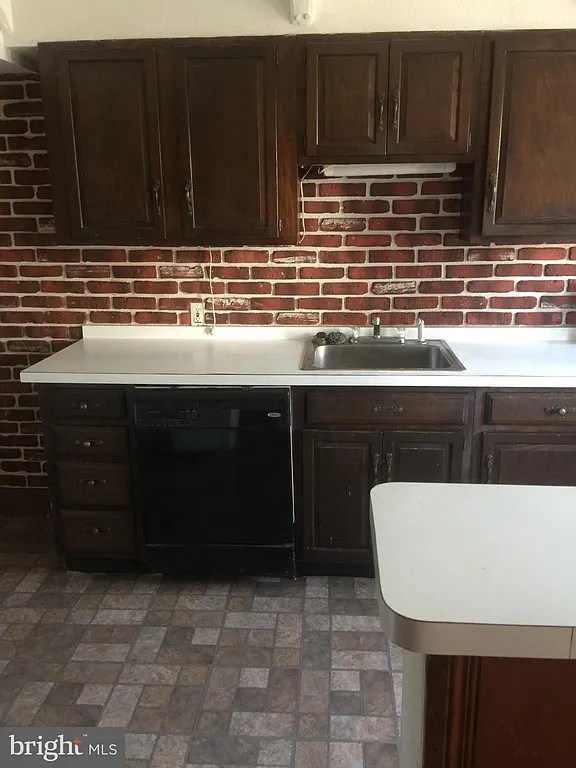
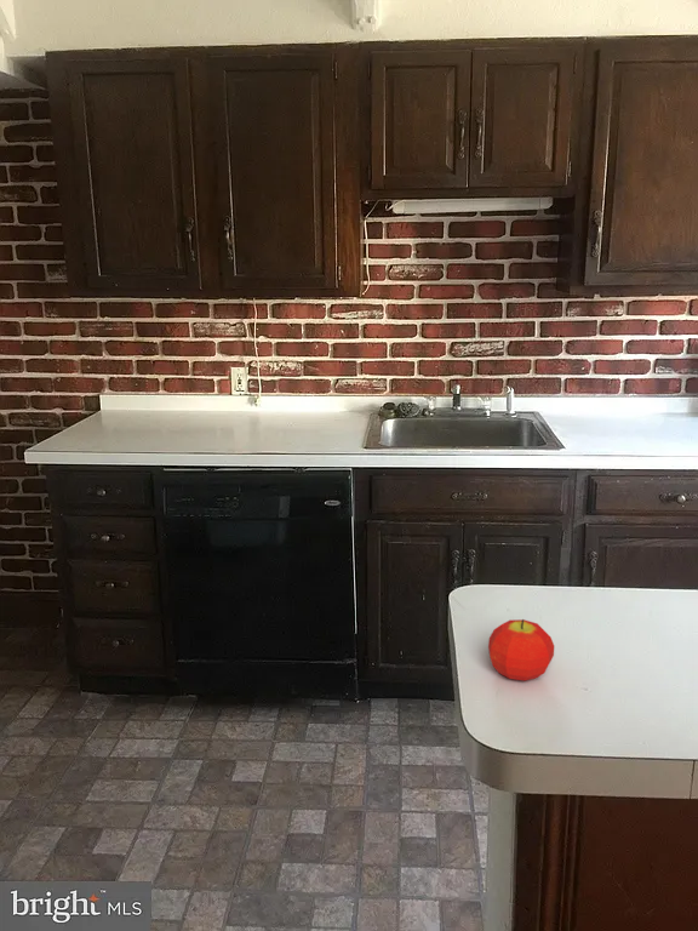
+ fruit (519, 646)
